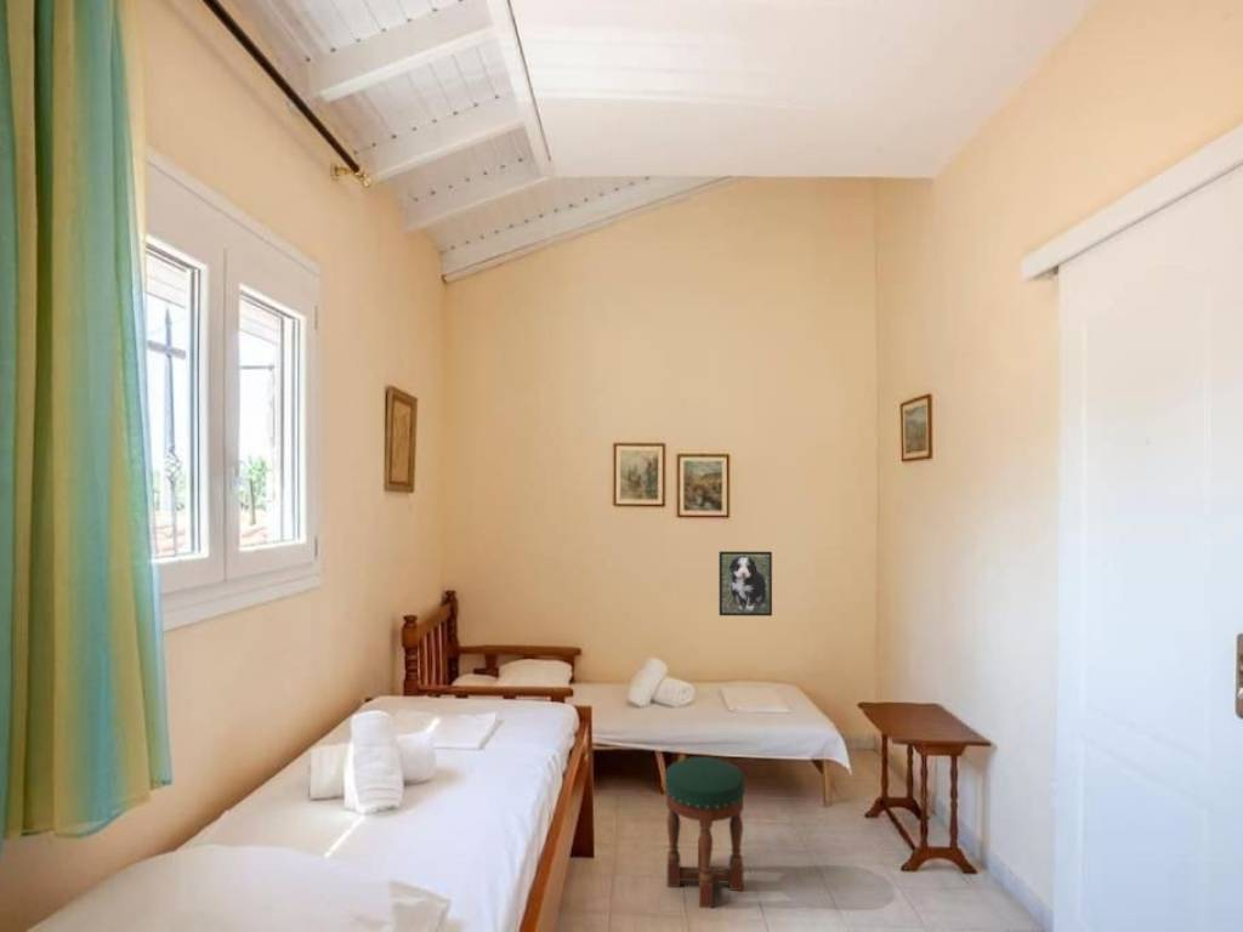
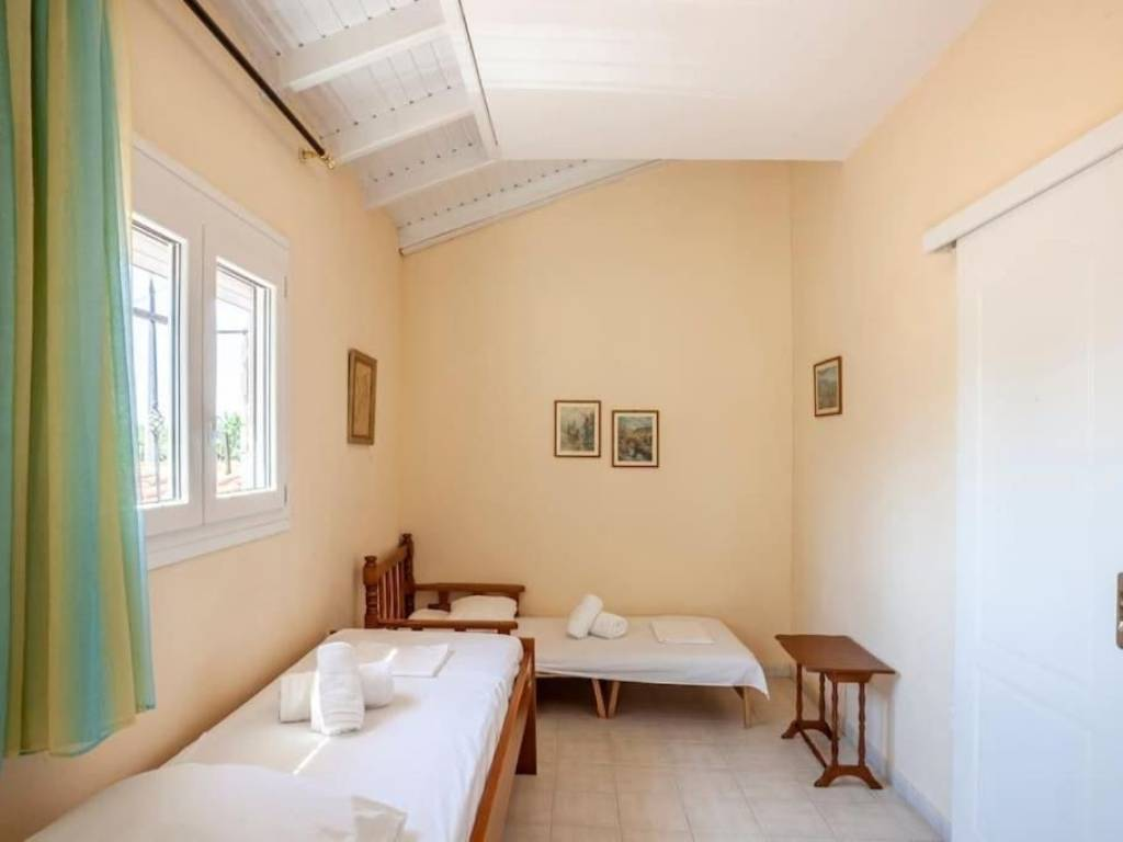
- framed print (745, 582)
- stool (704, 825)
